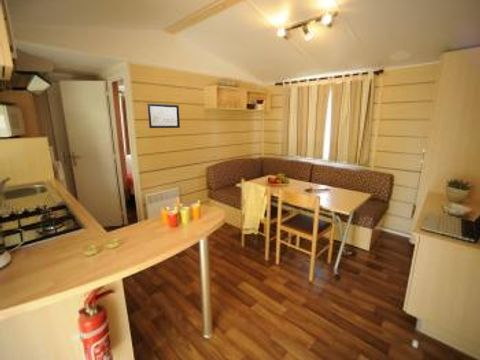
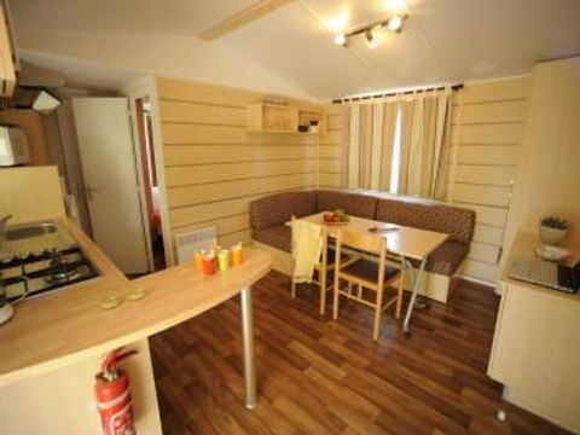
- wall art (164, 116)
